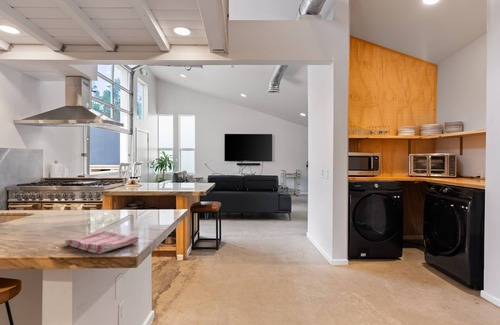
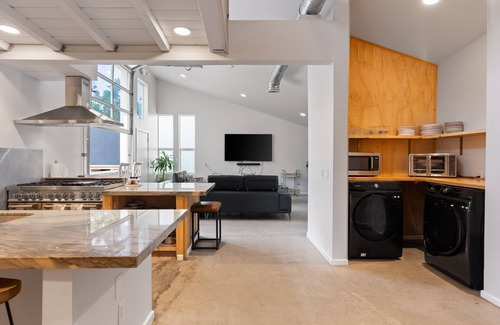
- dish towel (102, 239)
